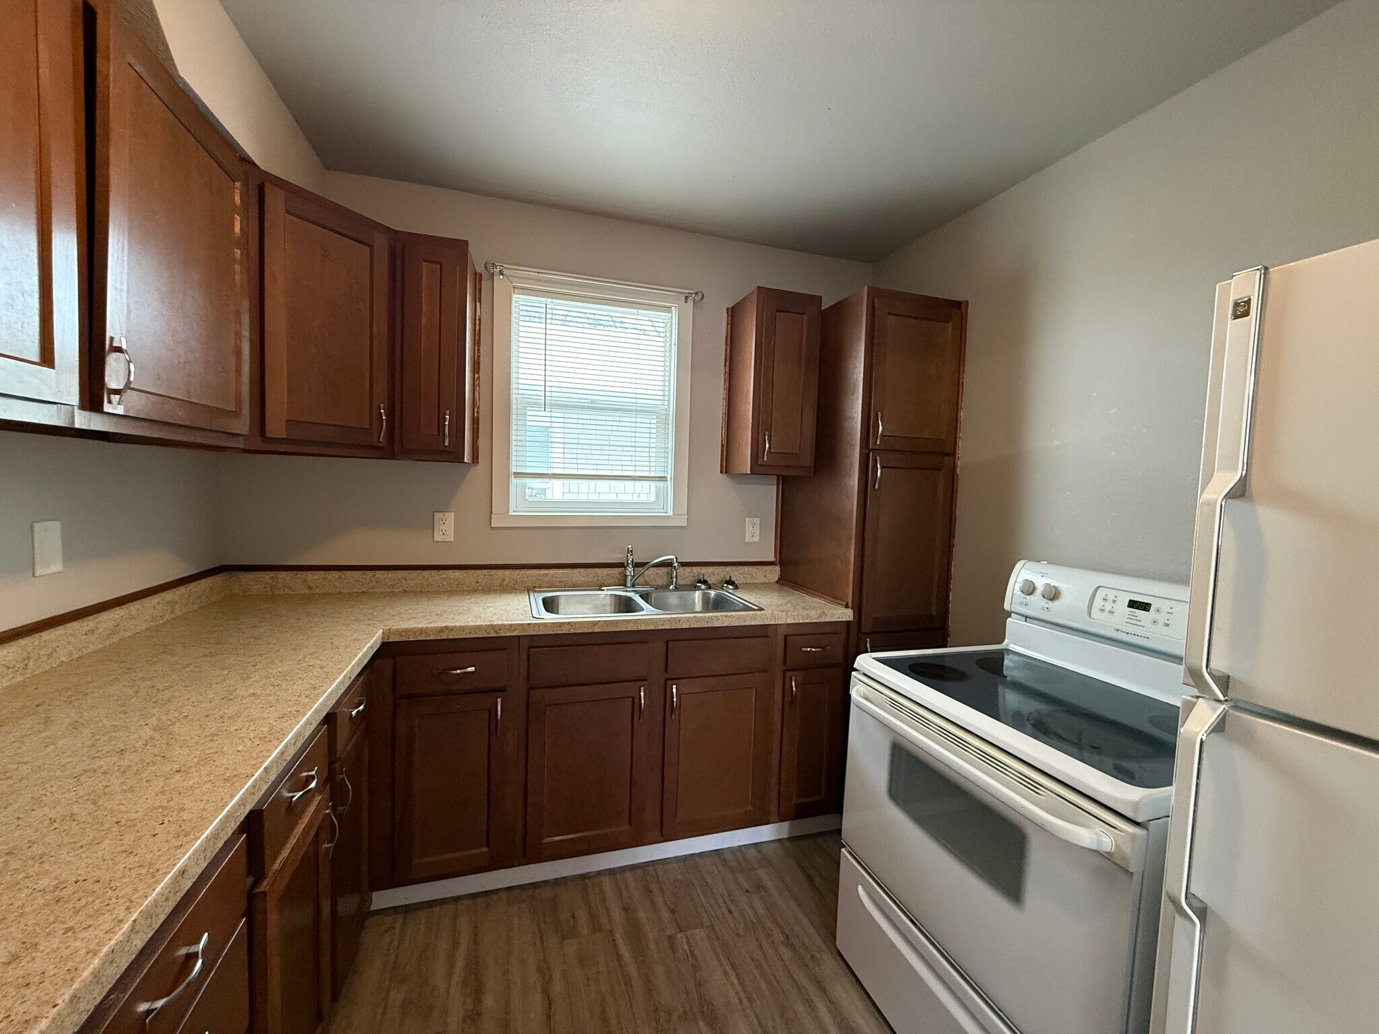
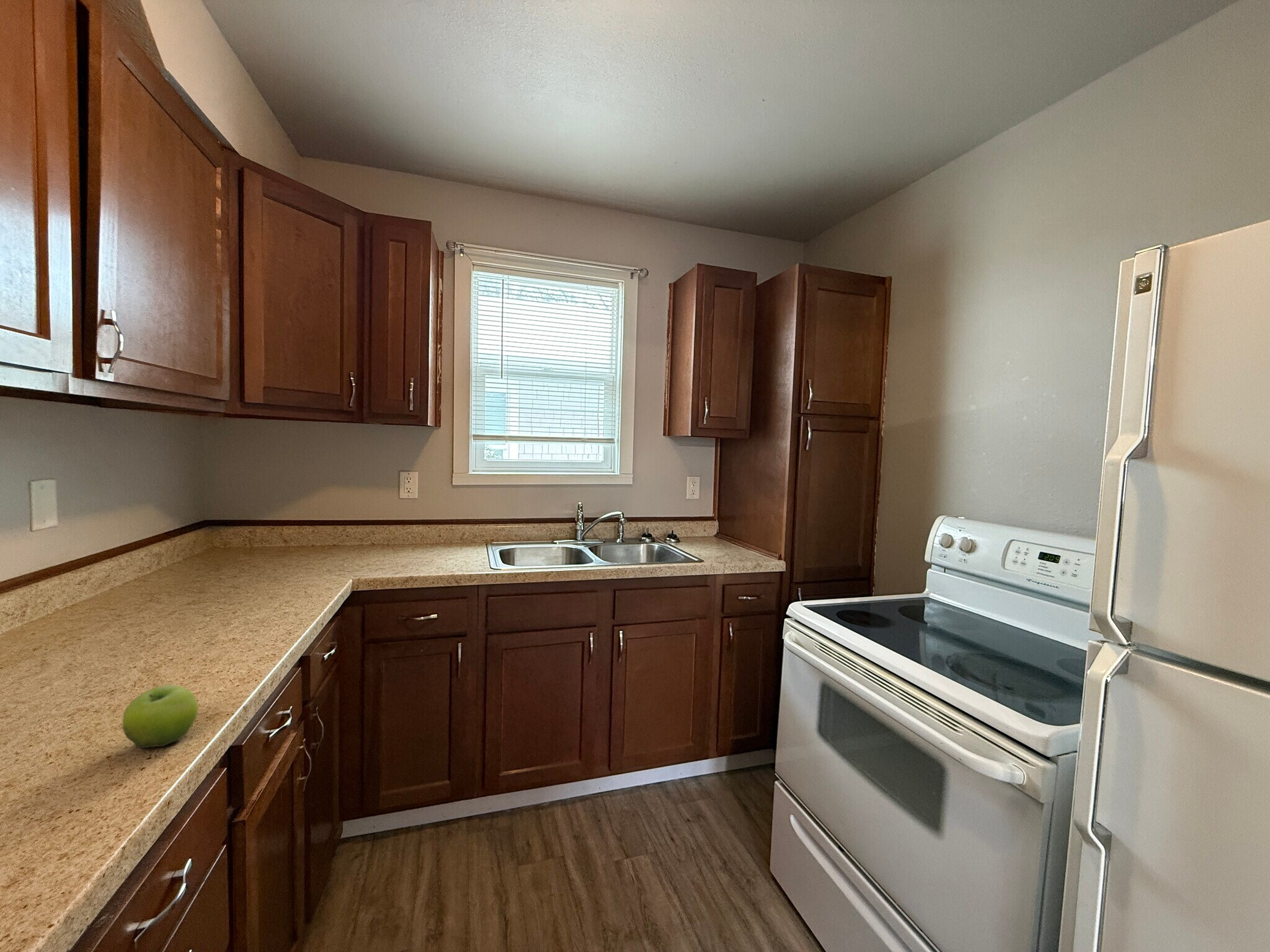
+ fruit (161, 715)
